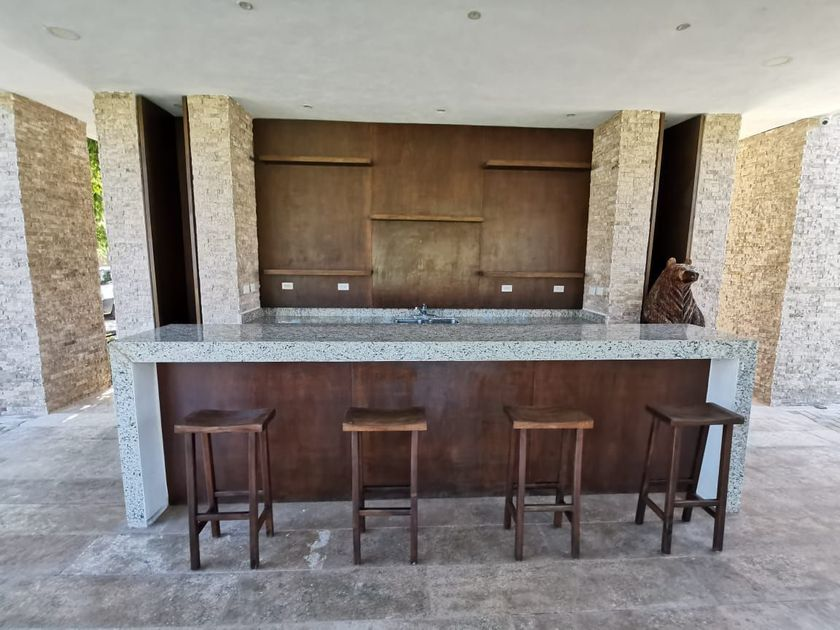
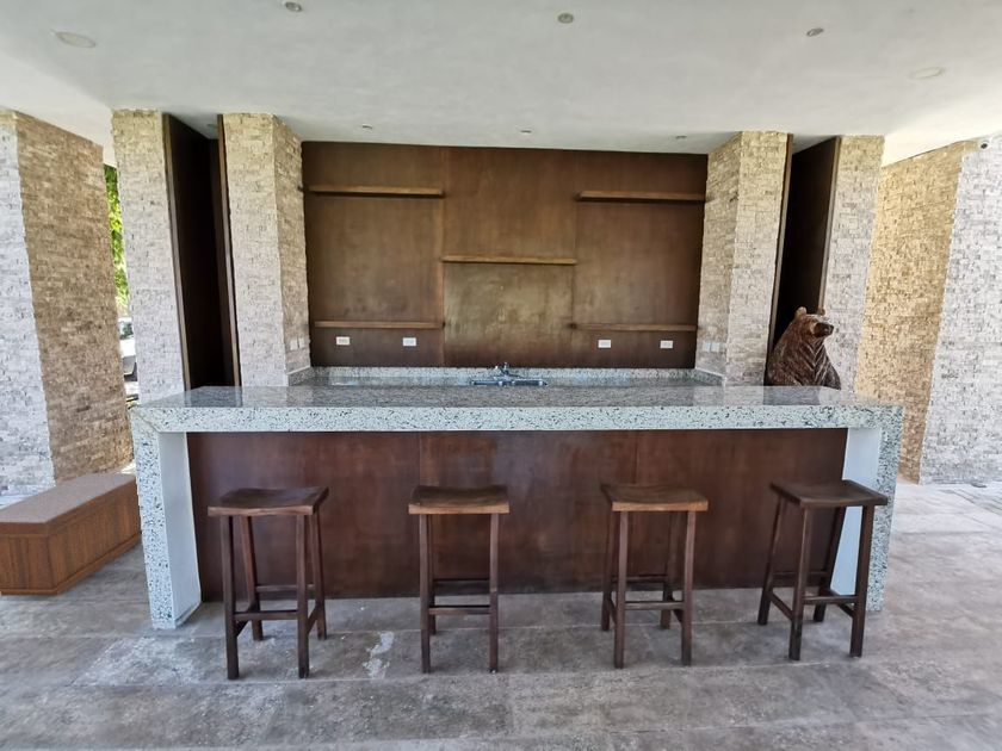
+ bench (72, 528)
